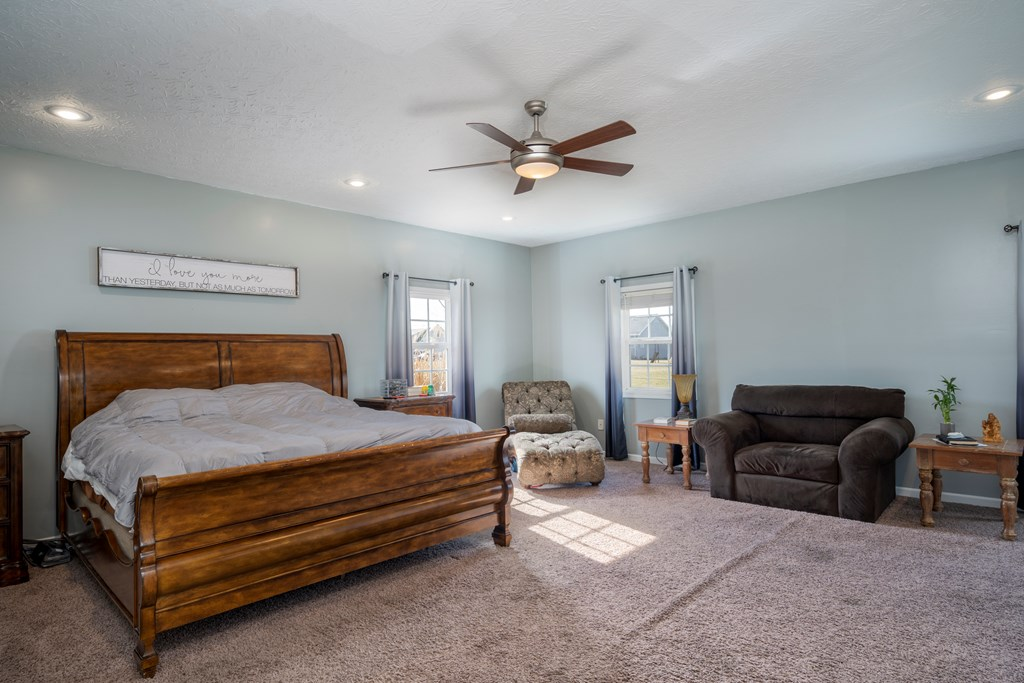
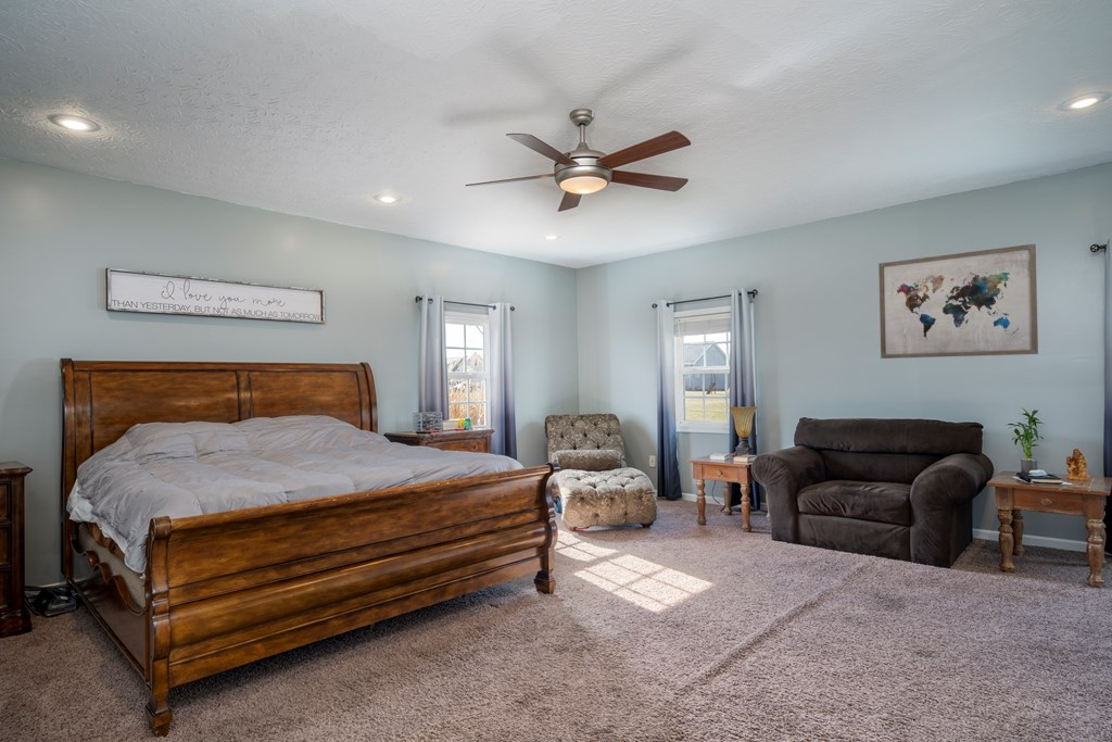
+ wall art (952, 305)
